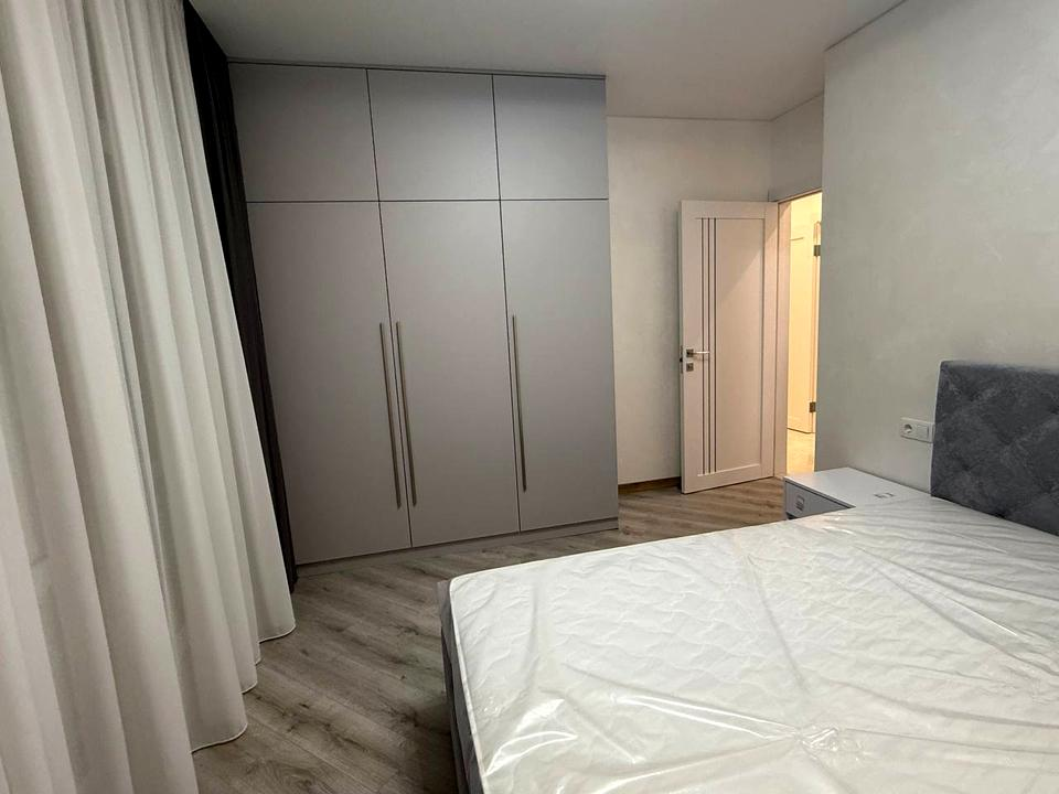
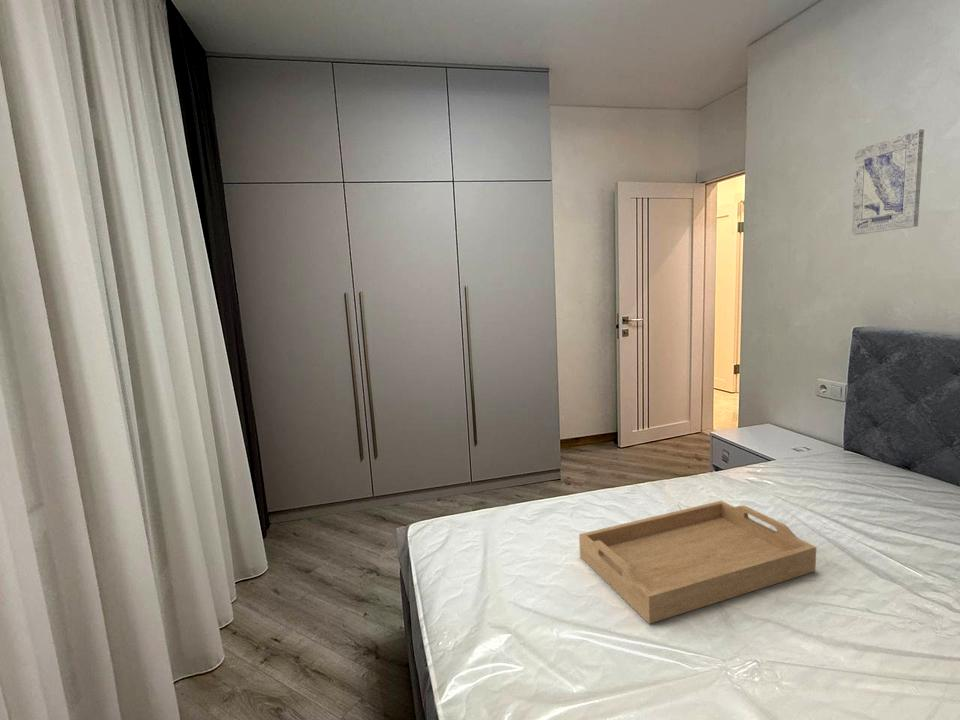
+ wall art (885, 186)
+ serving tray (691, 548)
